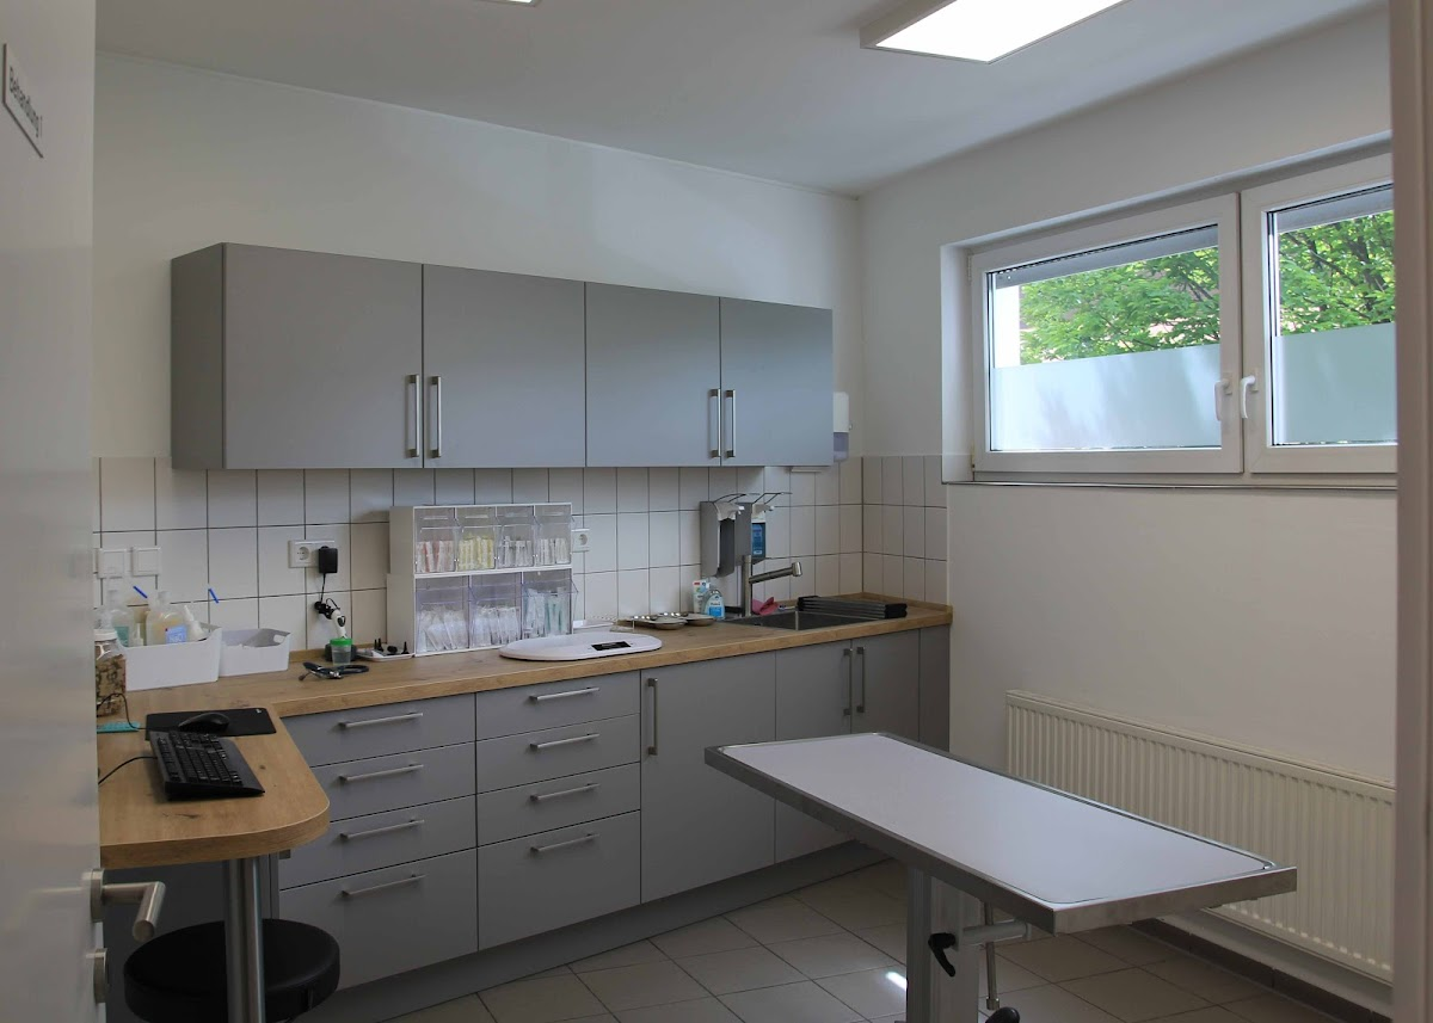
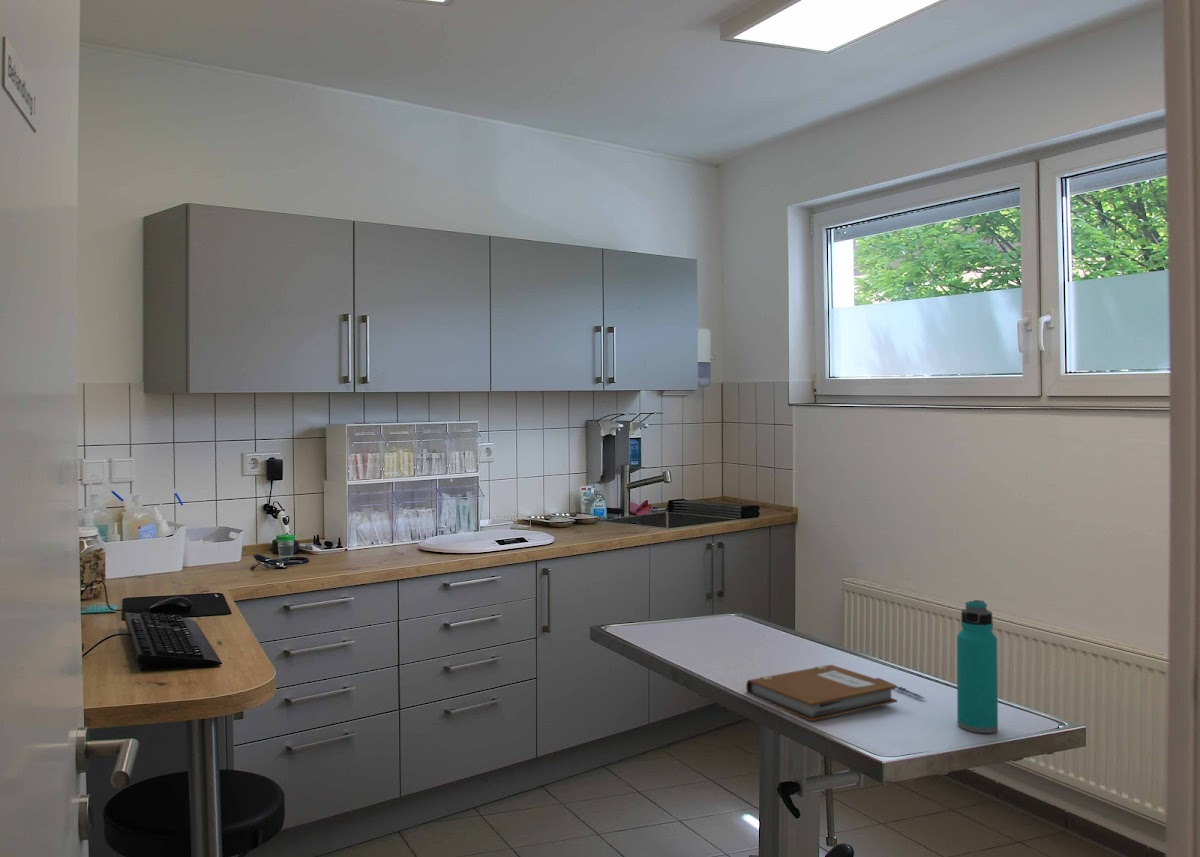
+ water bottle (977, 663)
+ notebook (822, 689)
+ pen (899, 687)
